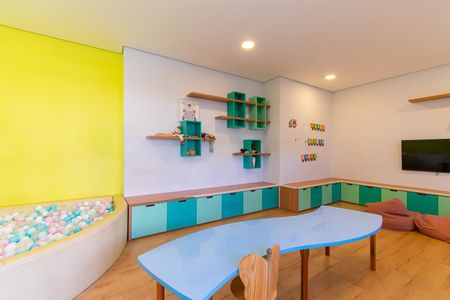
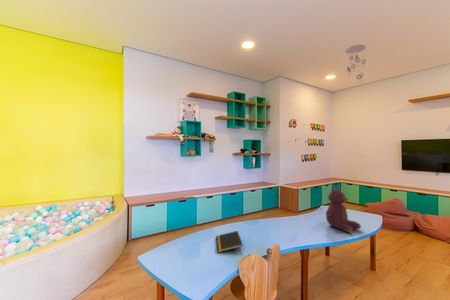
+ ceiling mobile (355, 66)
+ teddy bear (342, 207)
+ notepad (228, 240)
